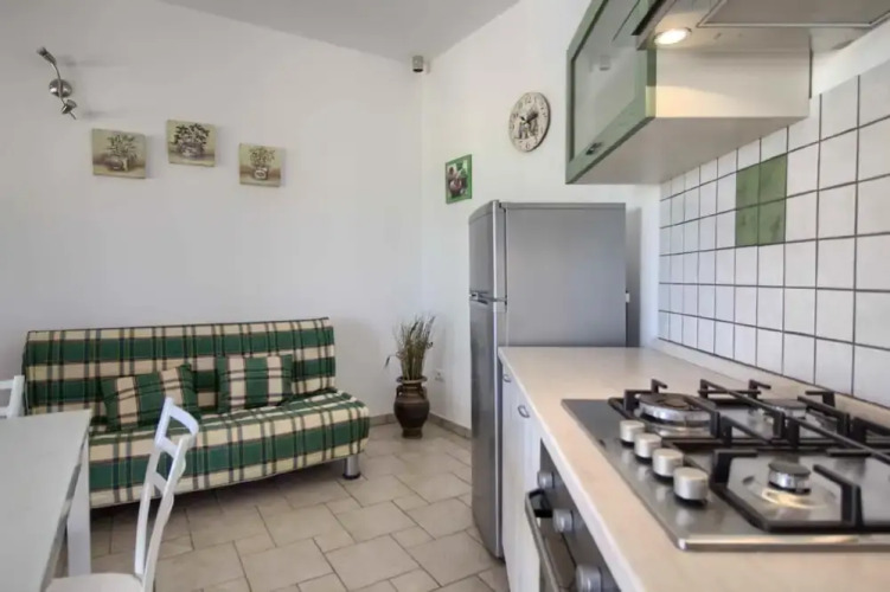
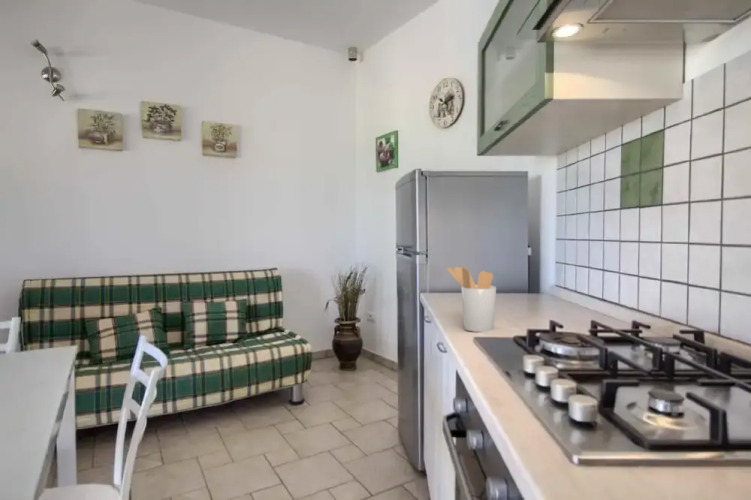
+ utensil holder (471, 296)
